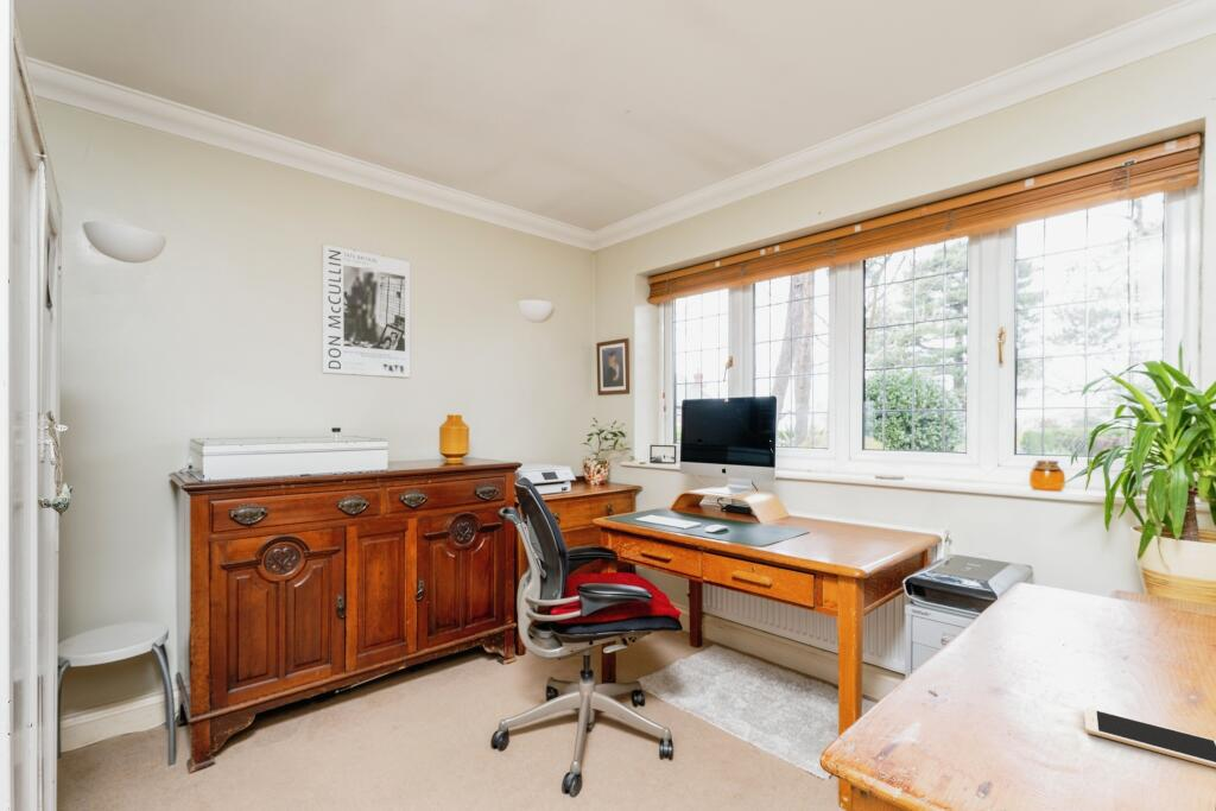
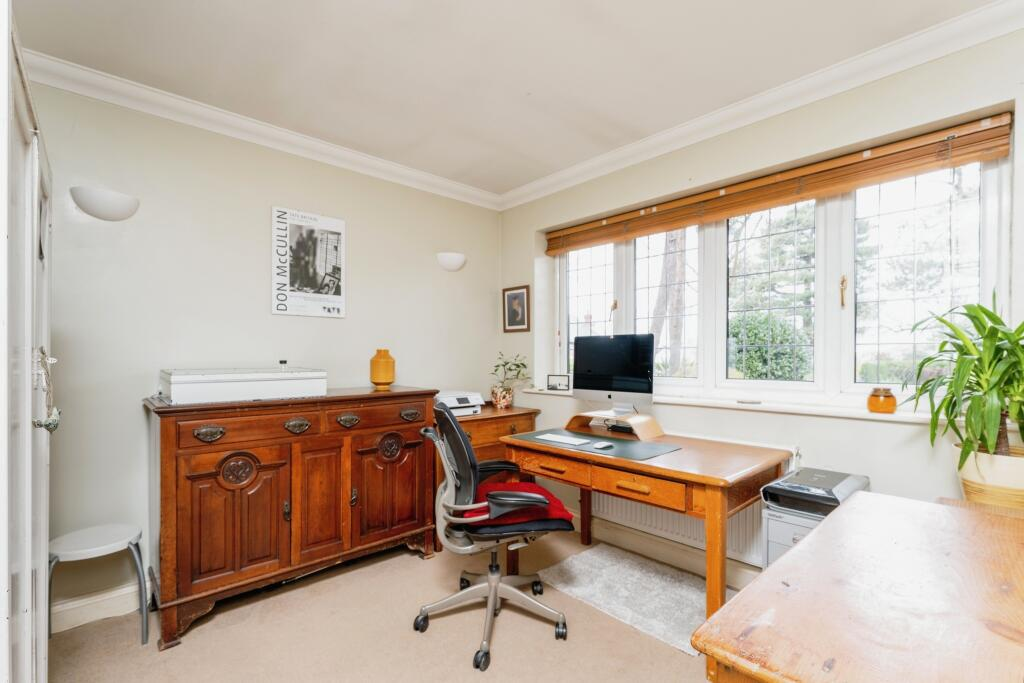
- cell phone (1158, 739)
